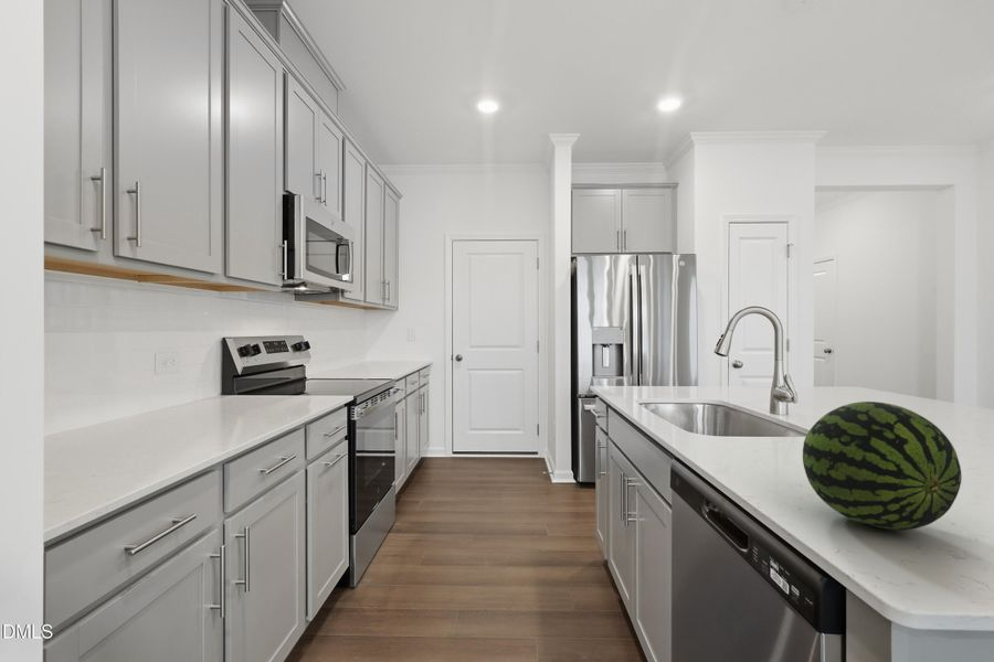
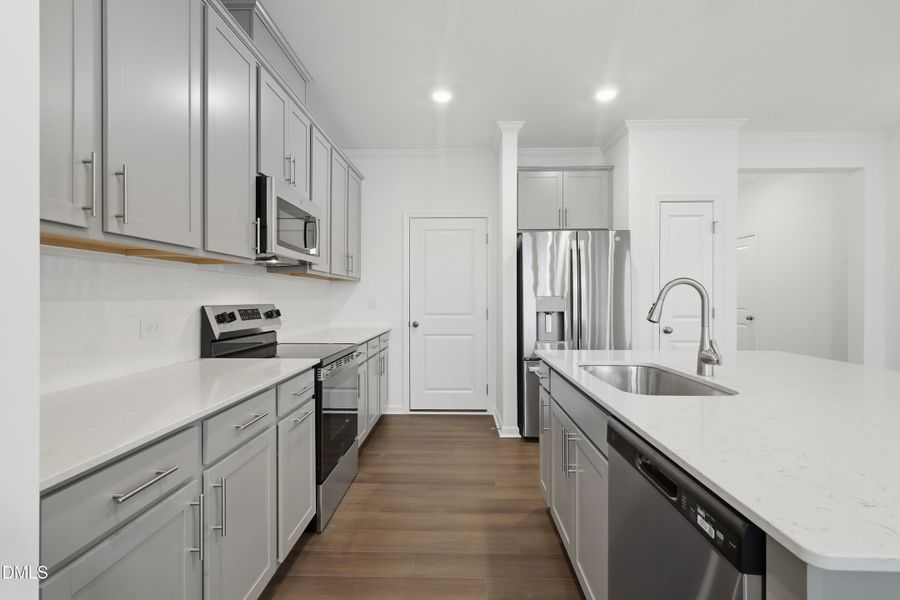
- fruit (874, 463)
